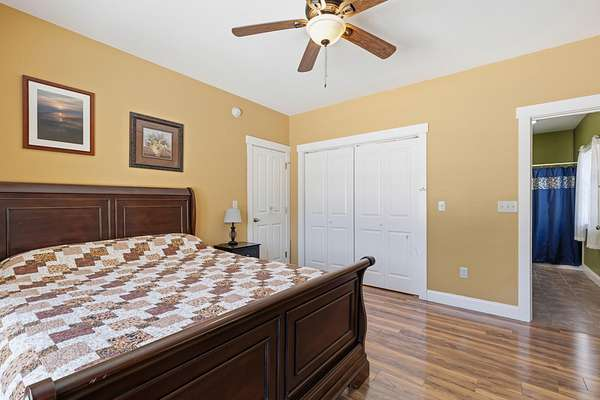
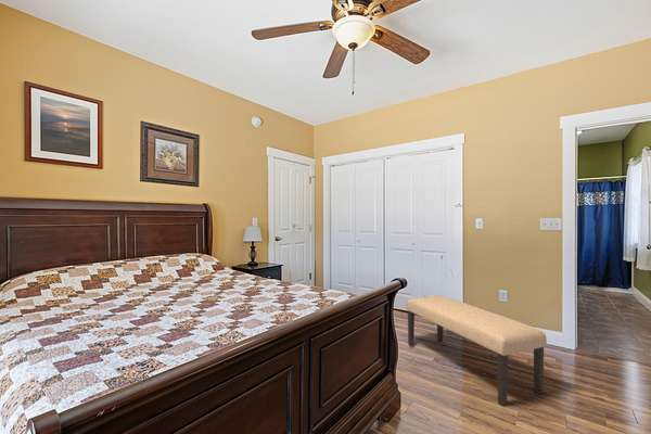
+ bench (464, 336)
